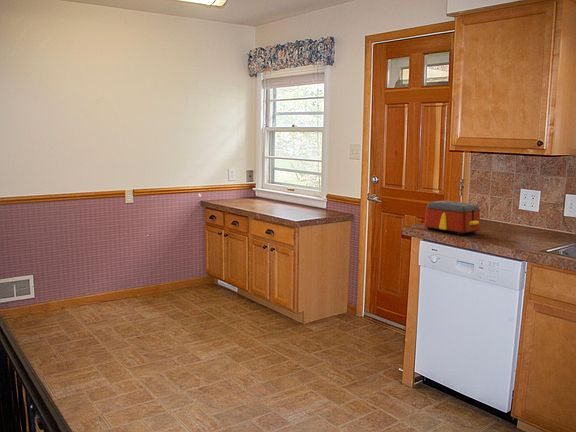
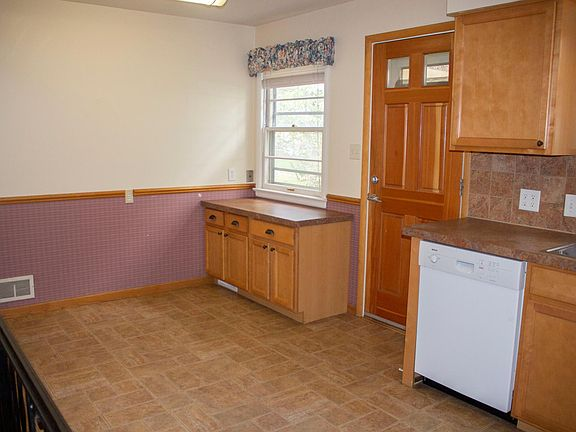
- toaster (453, 217)
